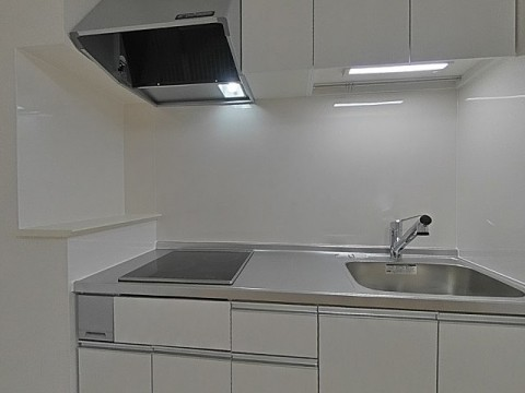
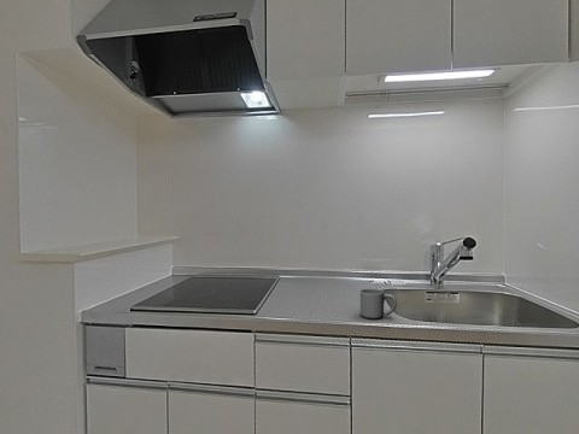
+ mug (378, 304)
